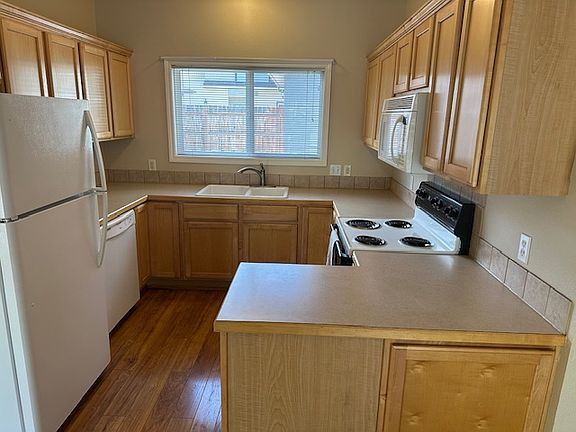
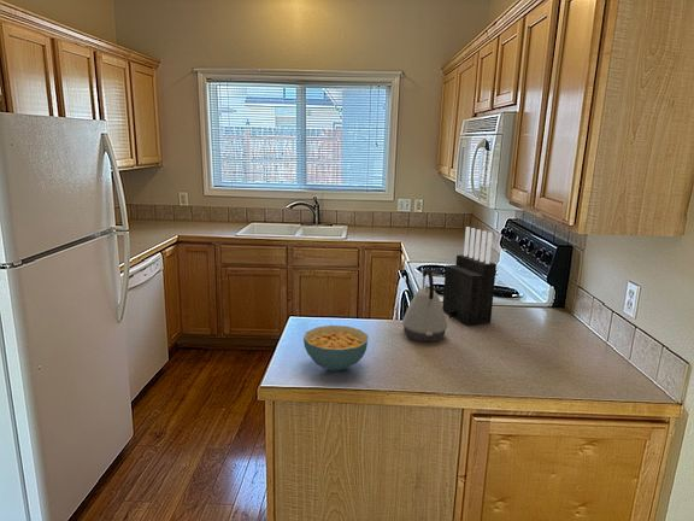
+ kettle (425, 302)
+ cereal bowl (335, 351)
+ knife block (466, 274)
